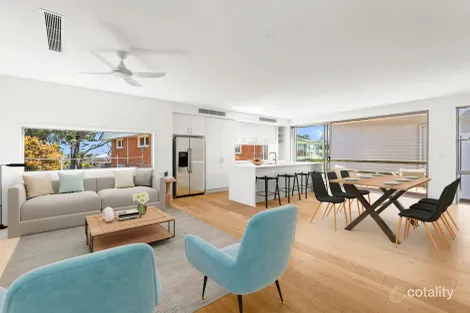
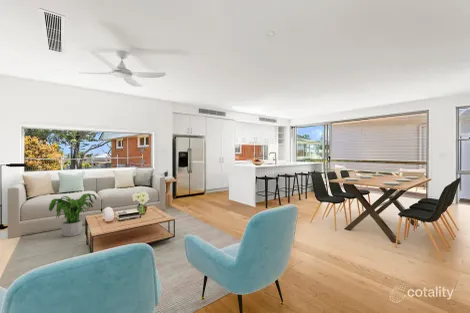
+ potted plant (74, 214)
